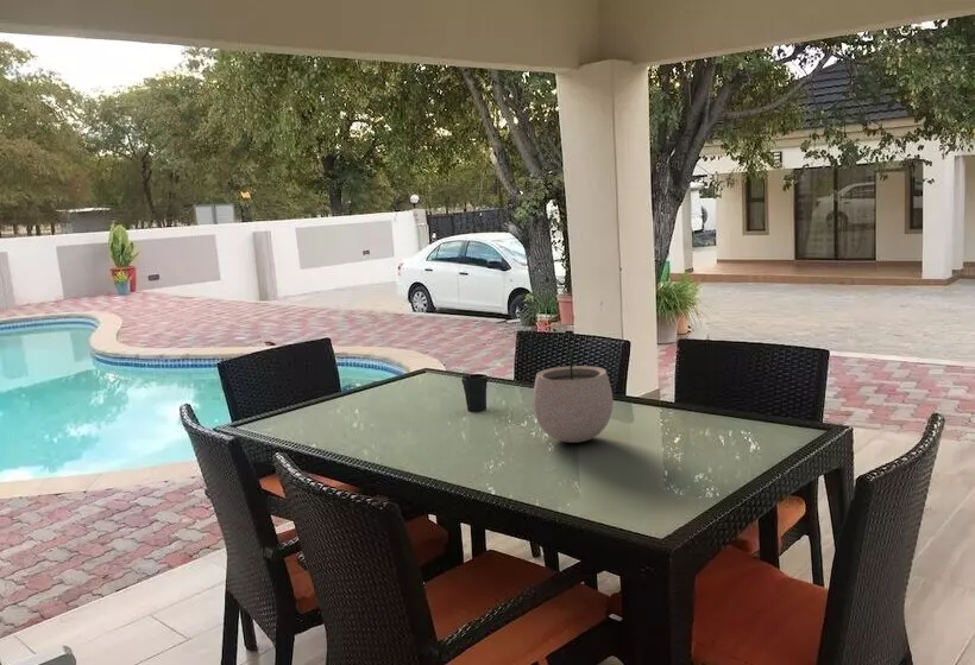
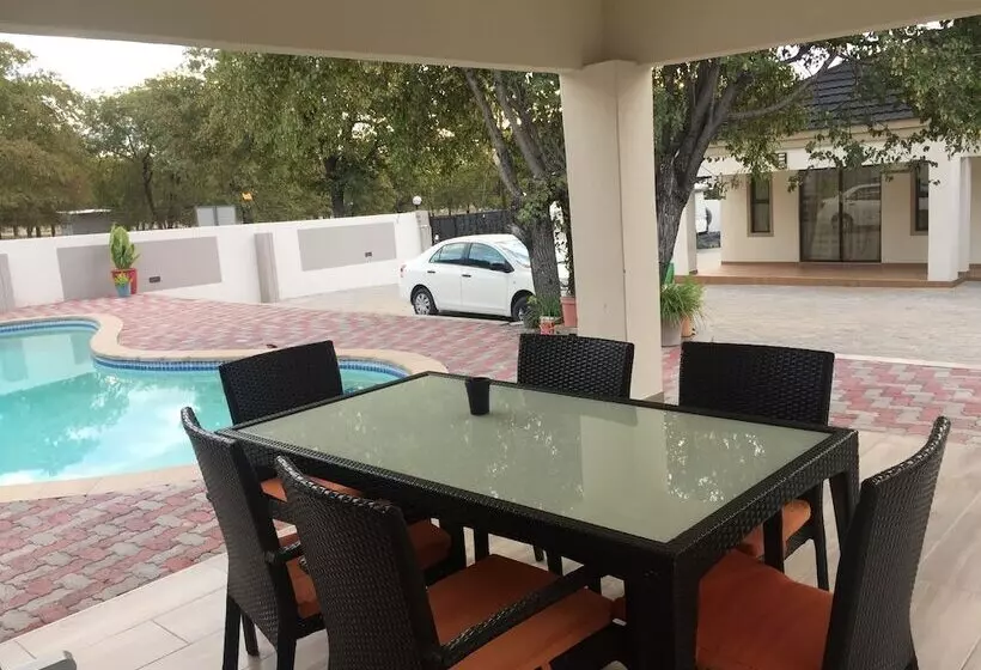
- plant pot (572, 391)
